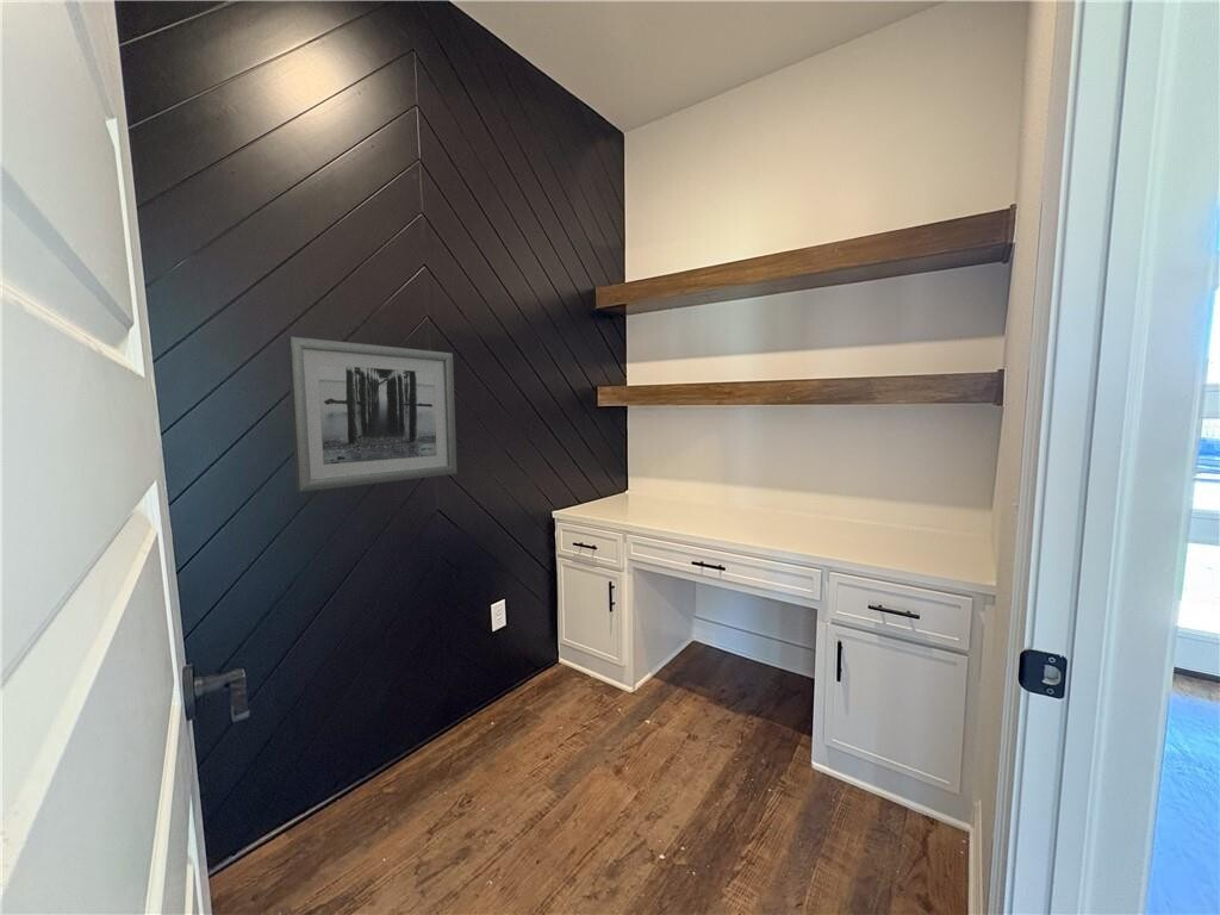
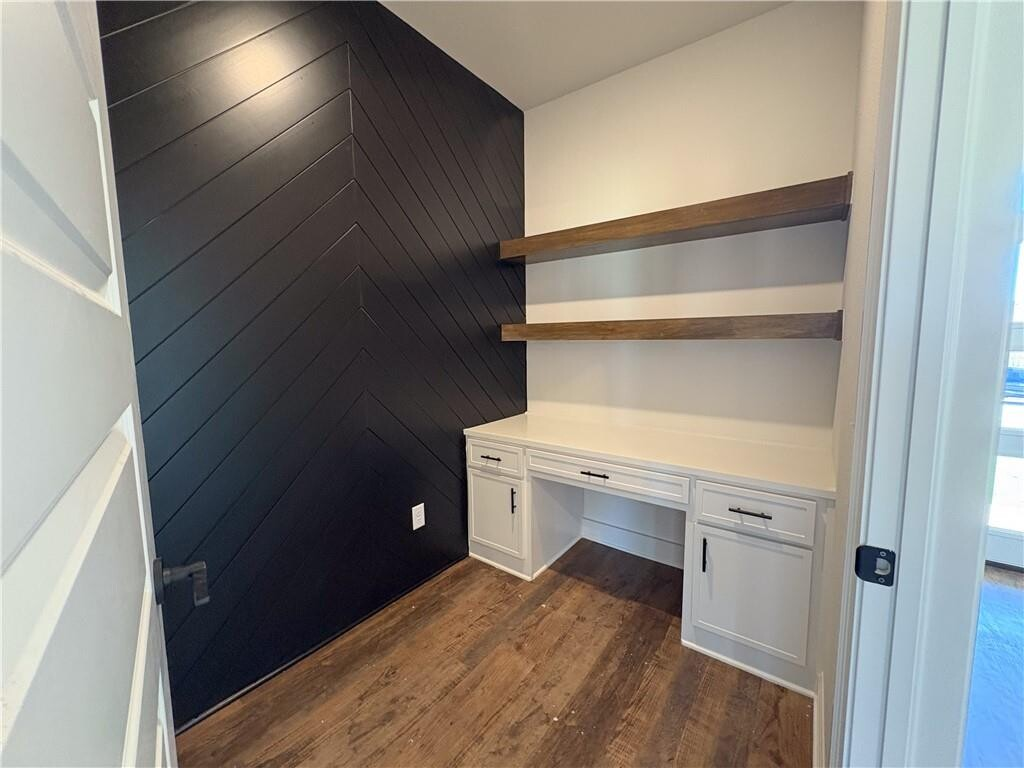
- wall art (382, 413)
